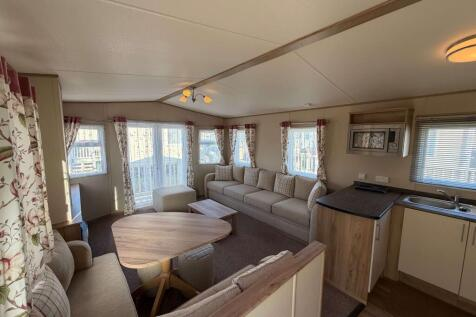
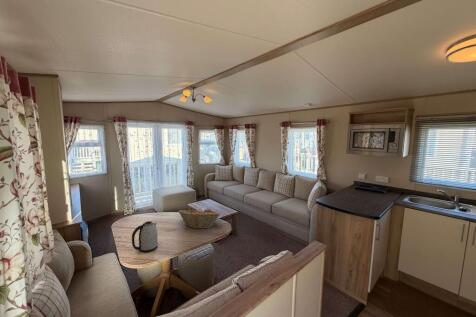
+ fruit basket (199, 215)
+ kettle (145, 236)
